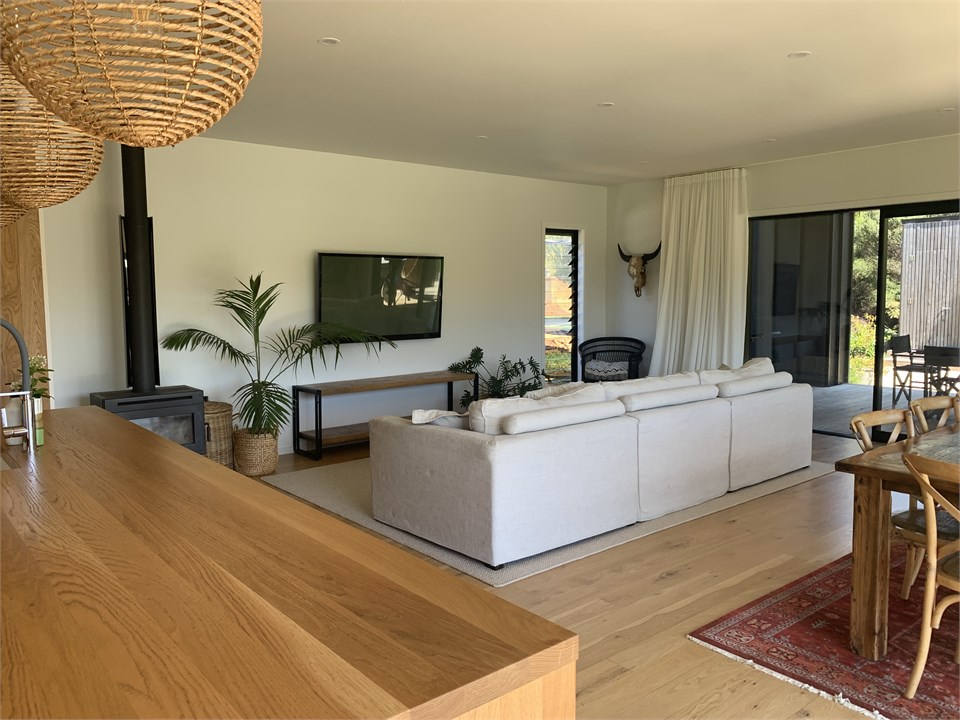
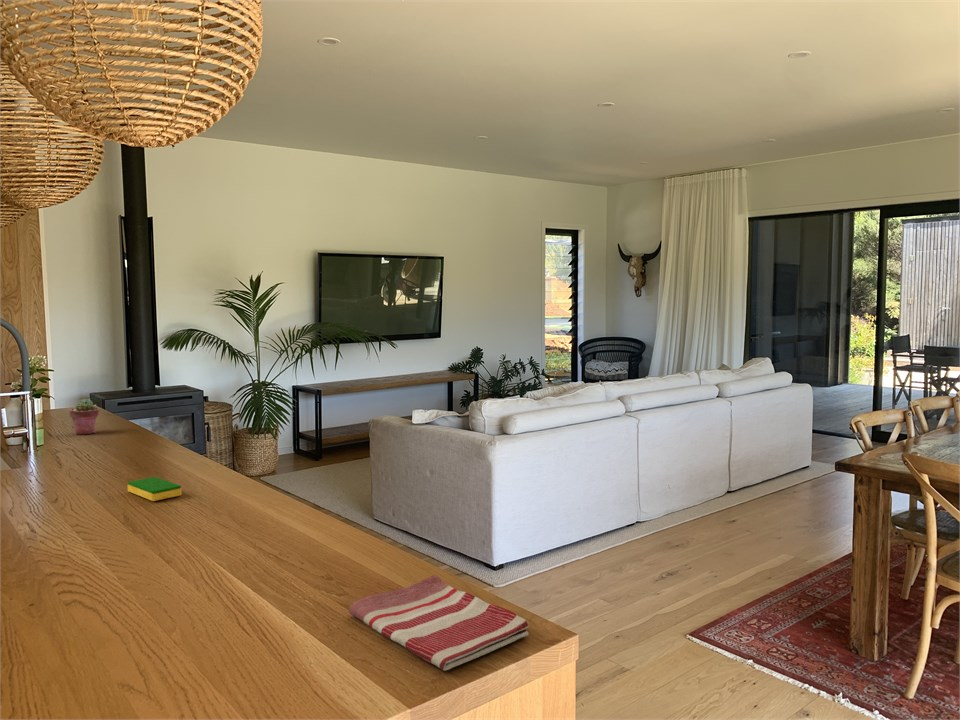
+ dish sponge (154, 488)
+ potted succulent (84, 415)
+ dish towel (437, 616)
